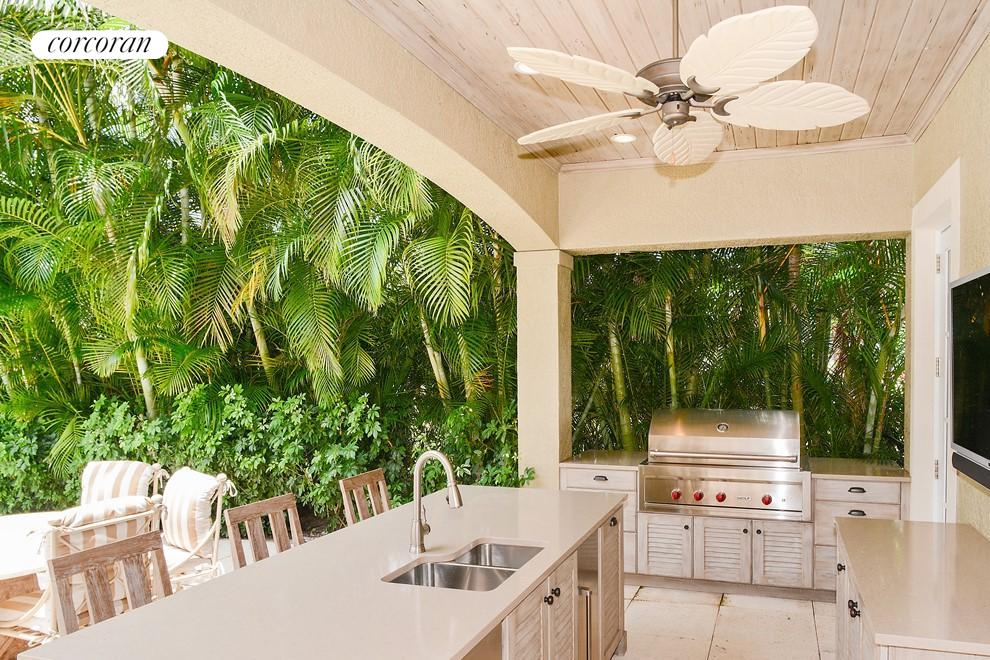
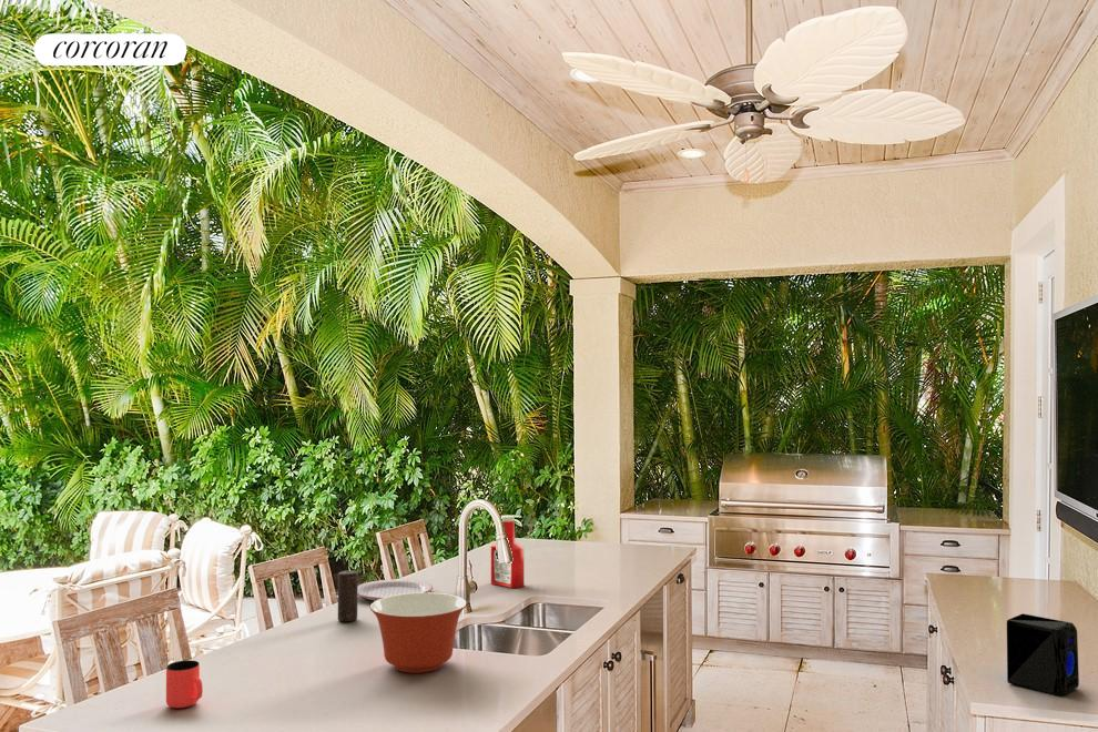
+ plate (393, 591)
+ cup (186, 685)
+ speaker (1041, 653)
+ candle (347, 596)
+ mixing bowl (418, 634)
+ soap bottle (510, 547)
